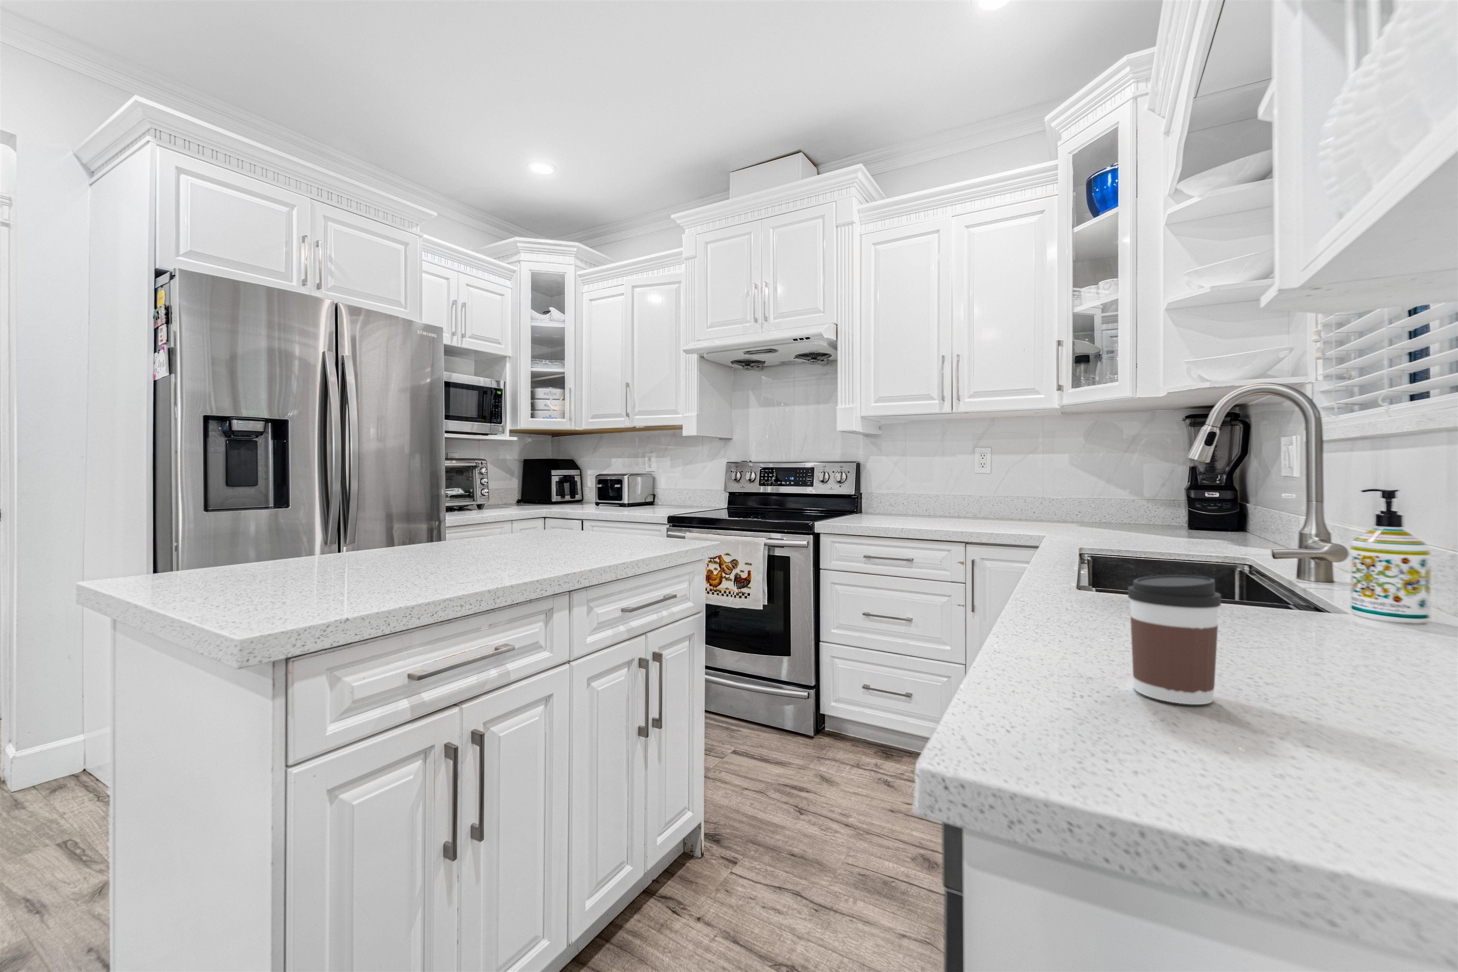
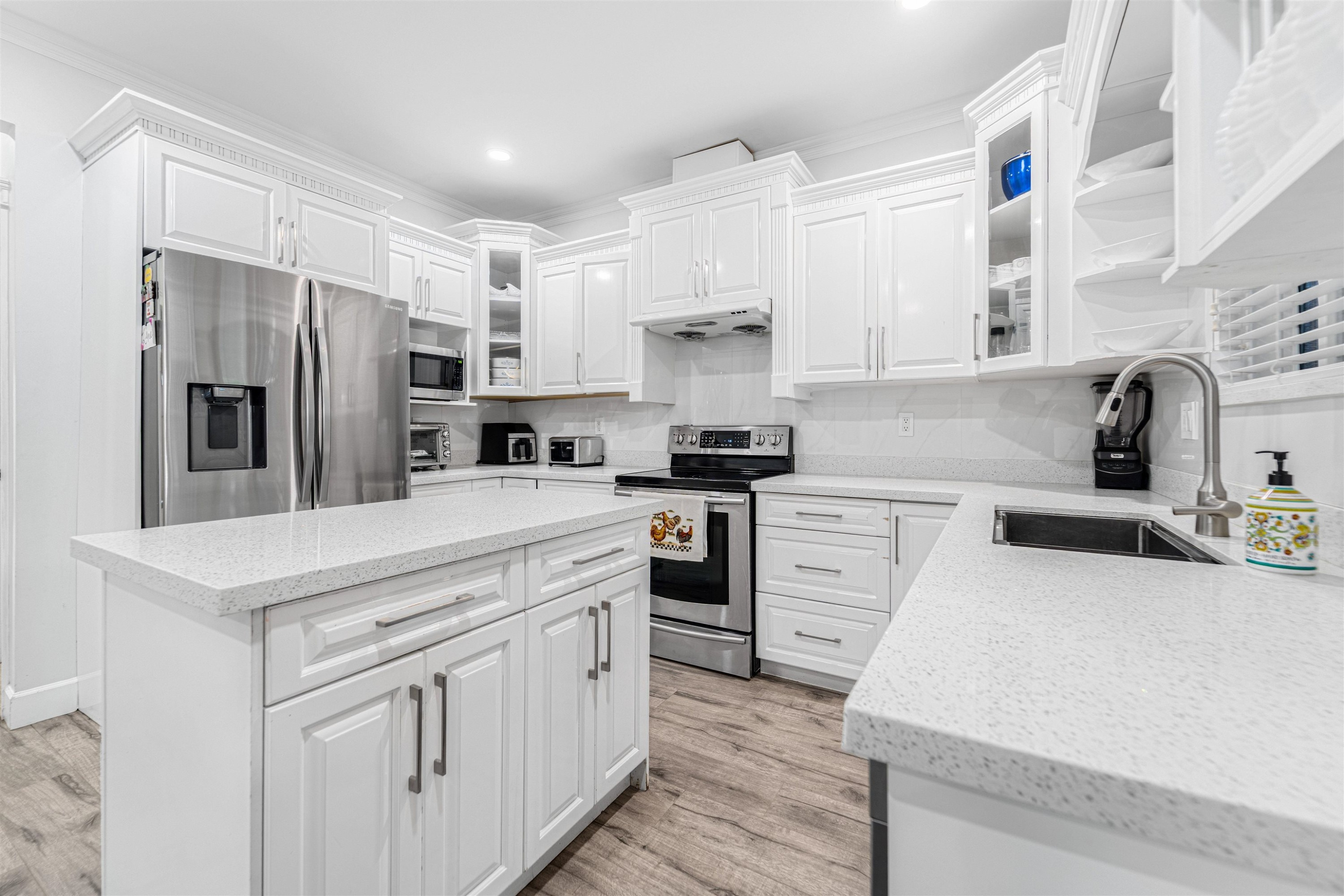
- coffee cup (1173, 635)
